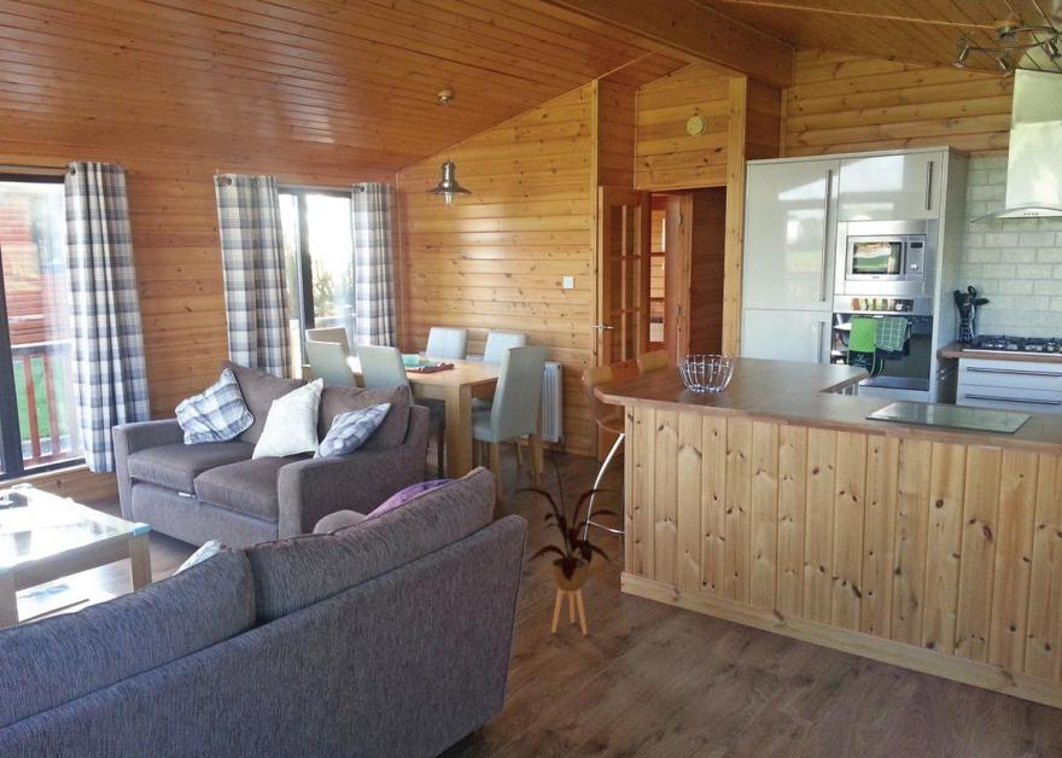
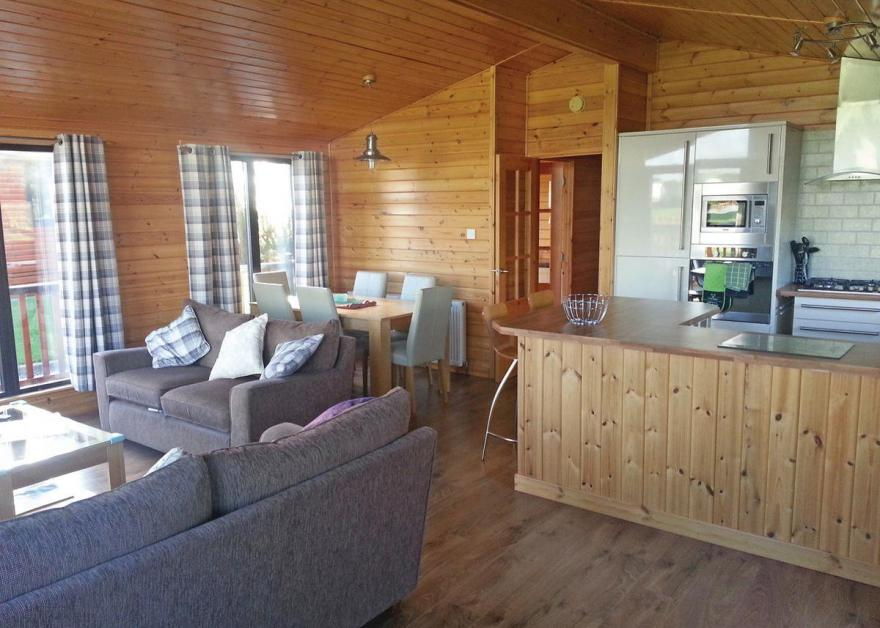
- house plant (571, 541)
